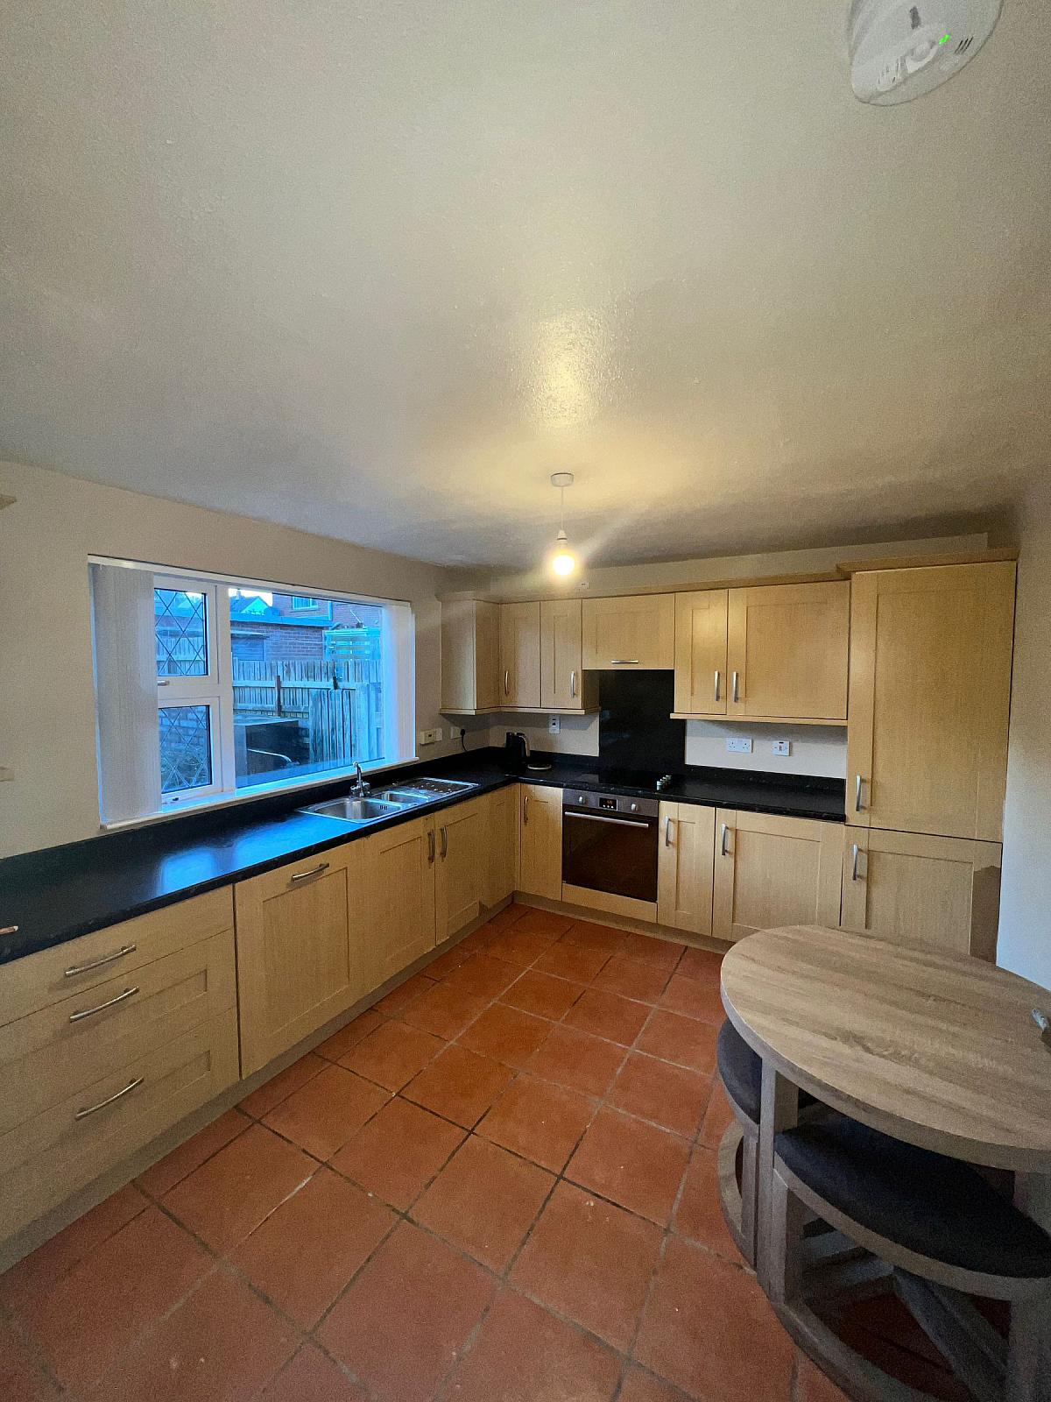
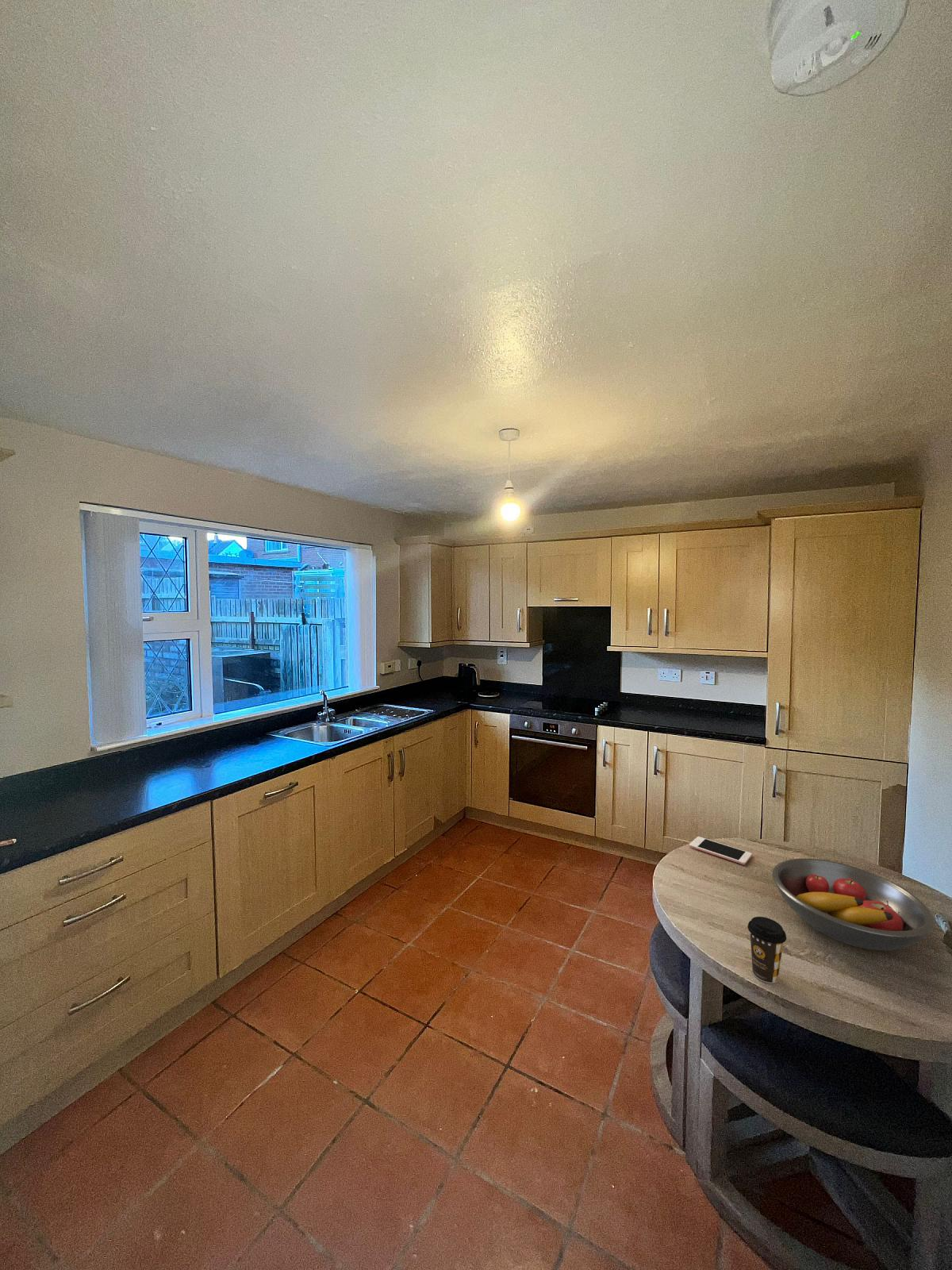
+ coffee cup (766, 950)
+ fruit bowl (846, 904)
+ cell phone (720, 849)
